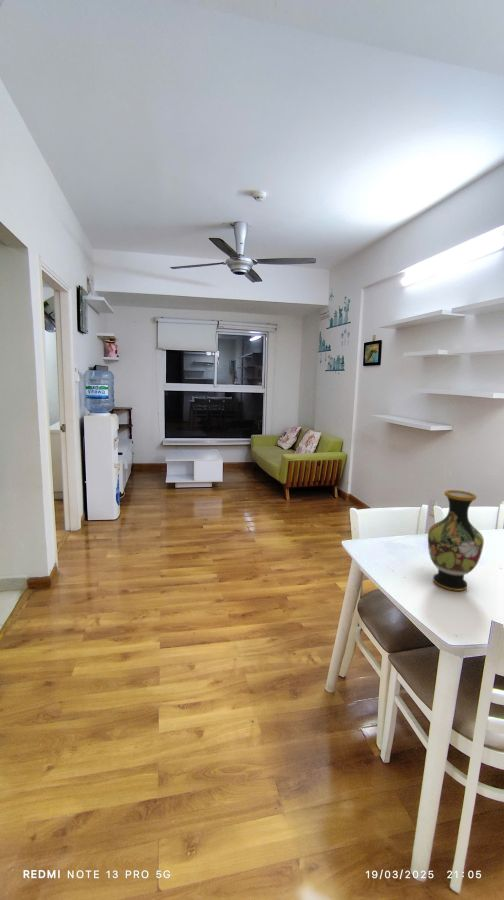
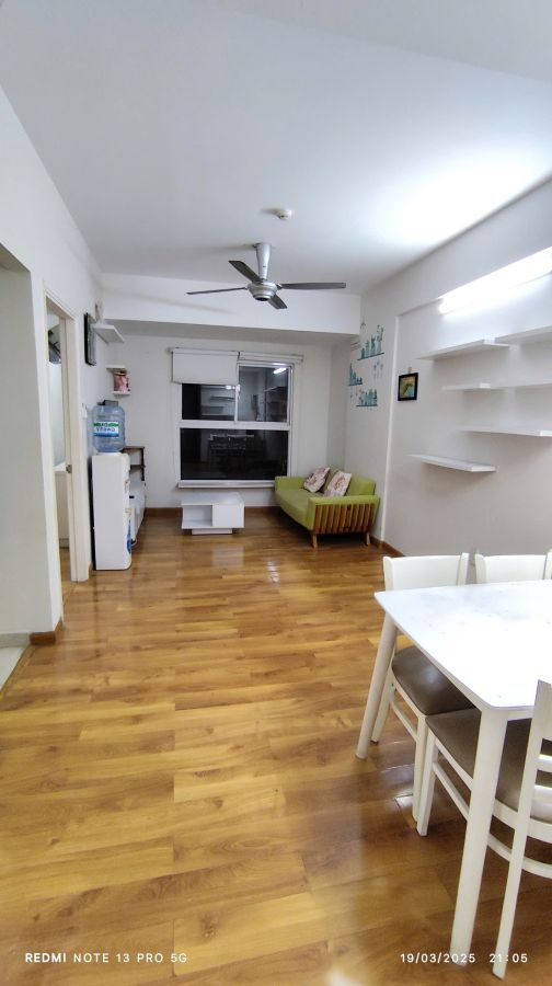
- vase (454, 539)
